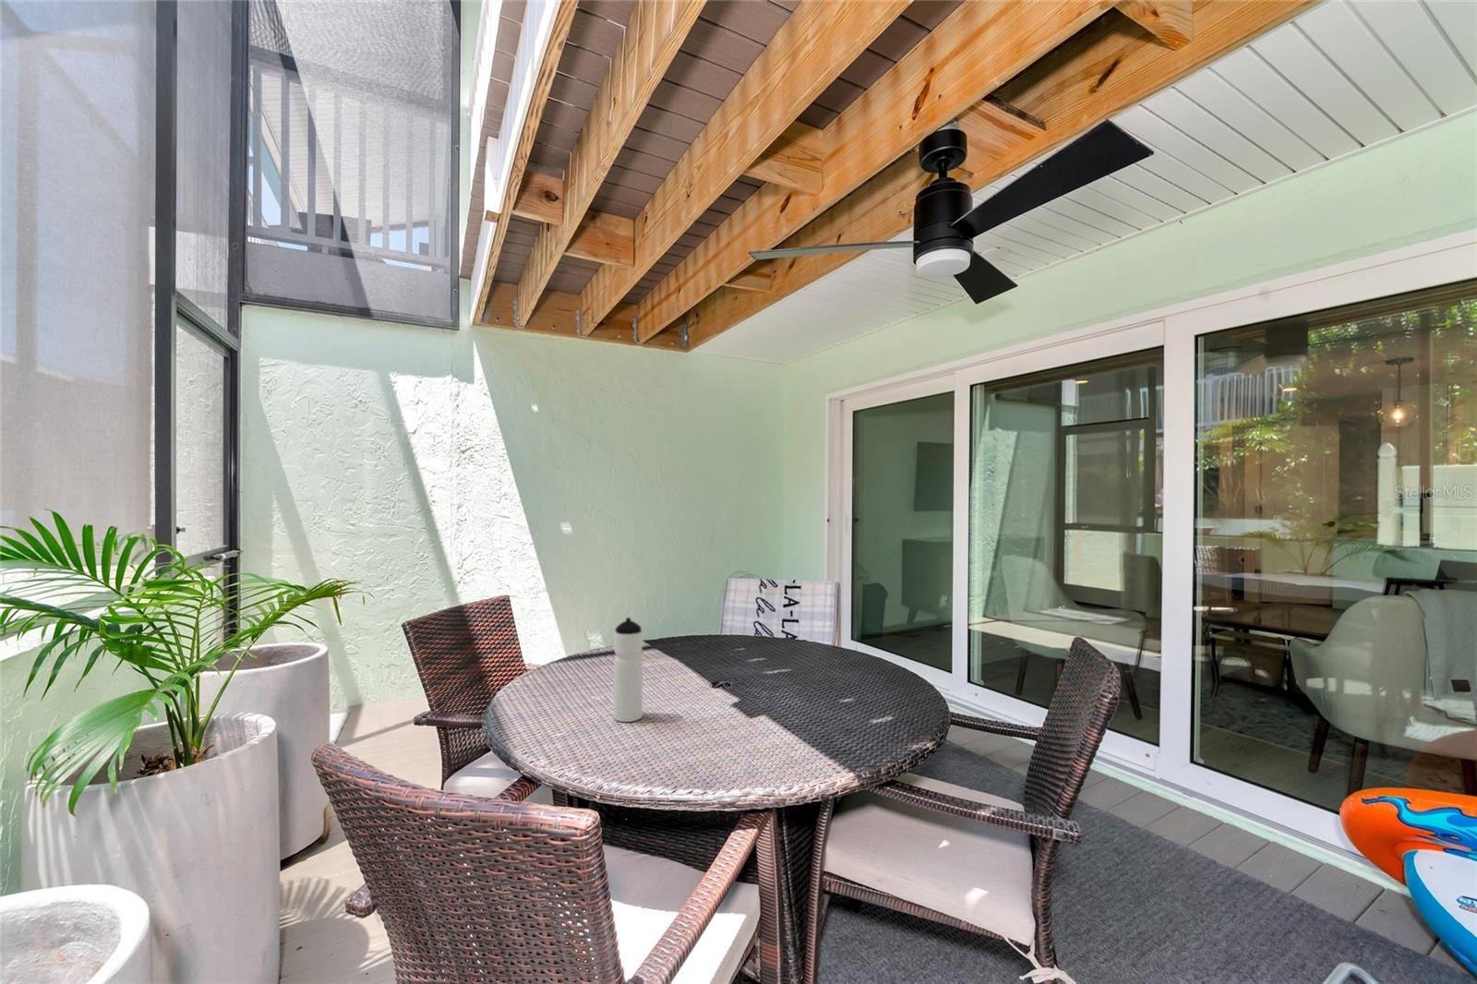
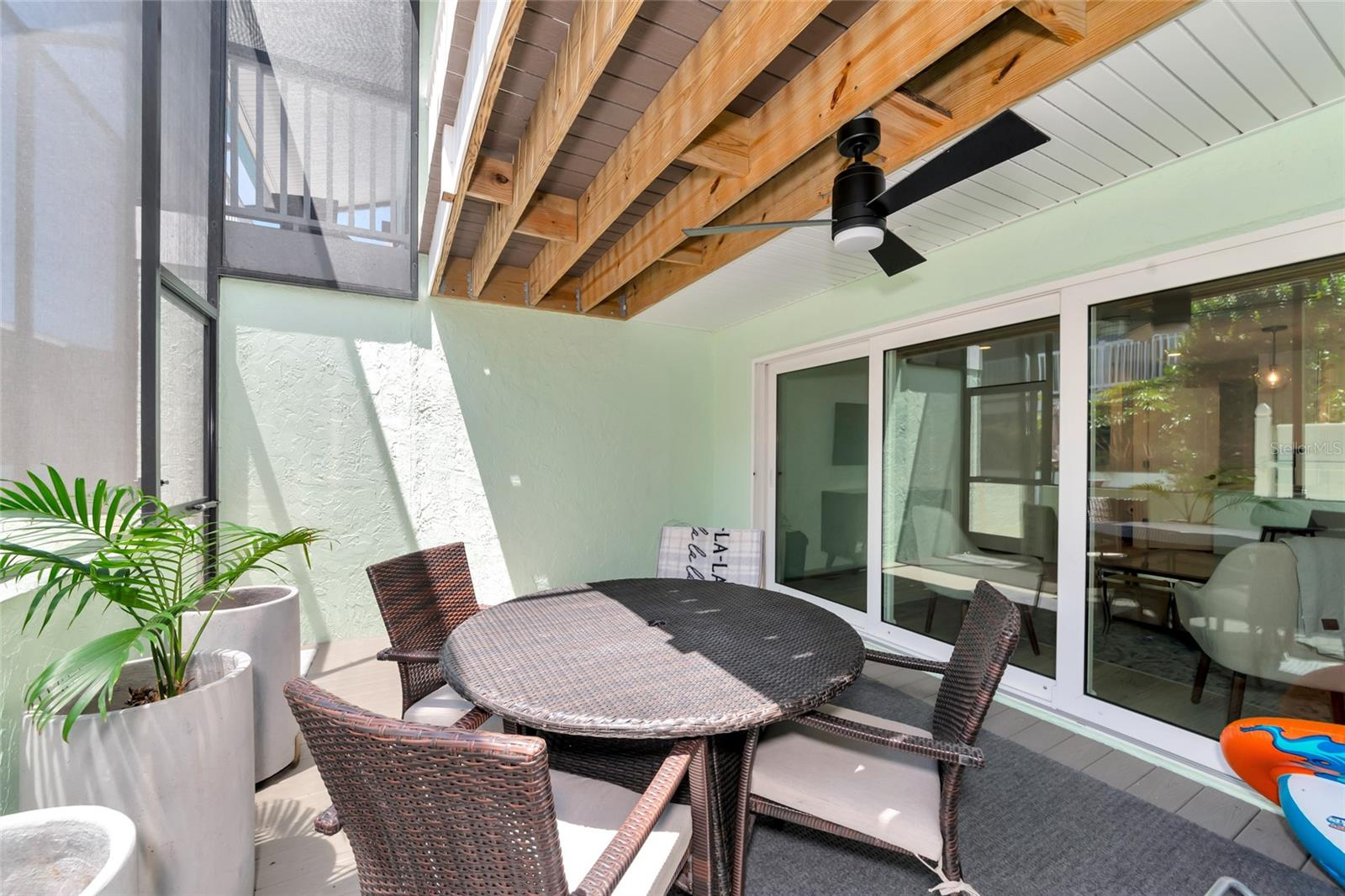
- water bottle (628, 668)
